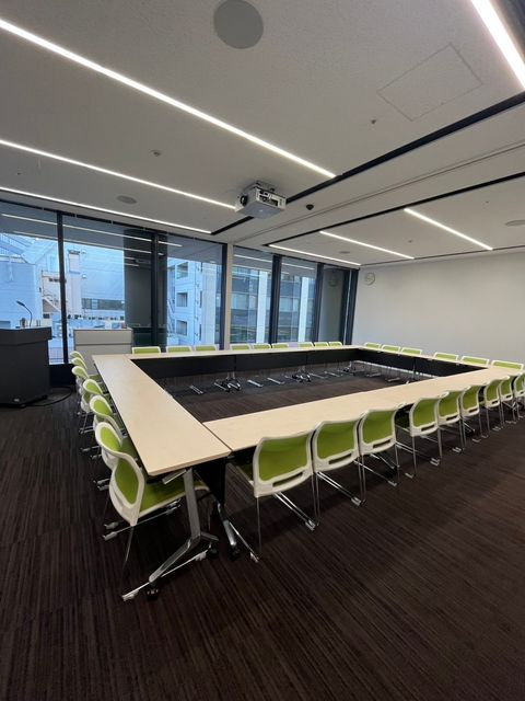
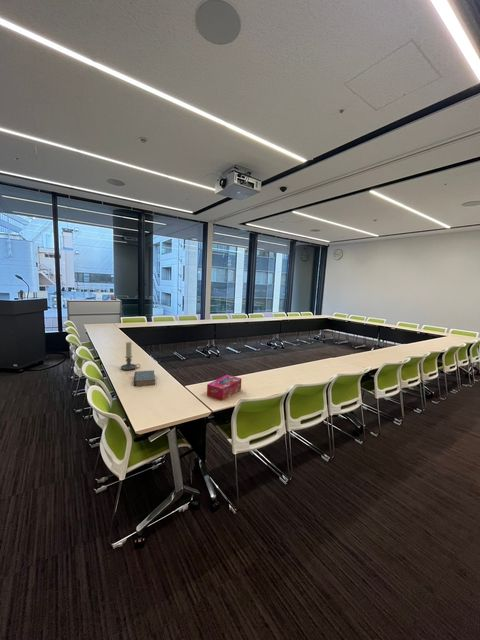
+ book (144, 377)
+ tissue box (224, 387)
+ candle holder (130, 355)
